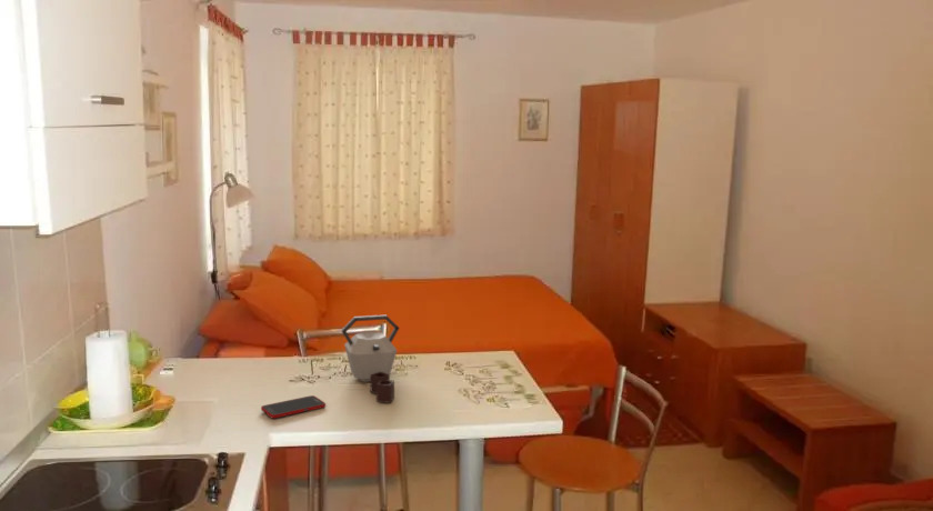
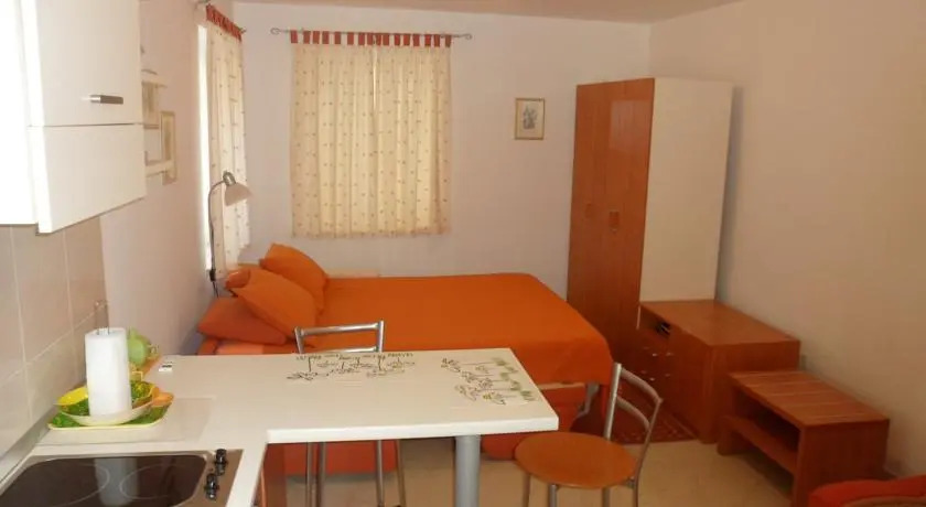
- kettle (375, 354)
- cell phone (293, 407)
